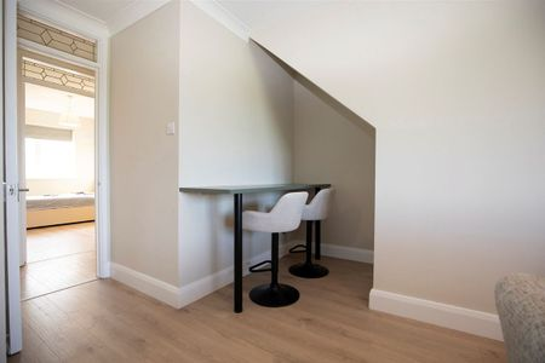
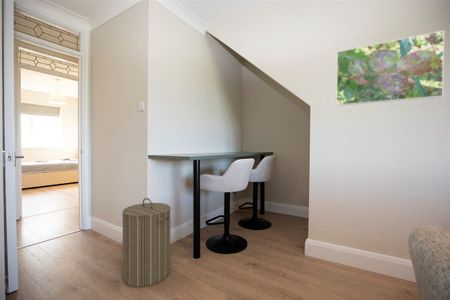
+ laundry hamper (147, 235)
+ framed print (384, 72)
